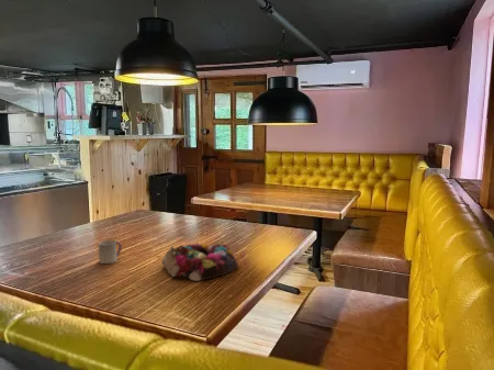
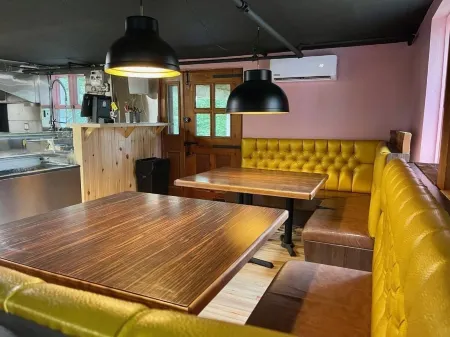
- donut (200, 256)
- cup (111, 250)
